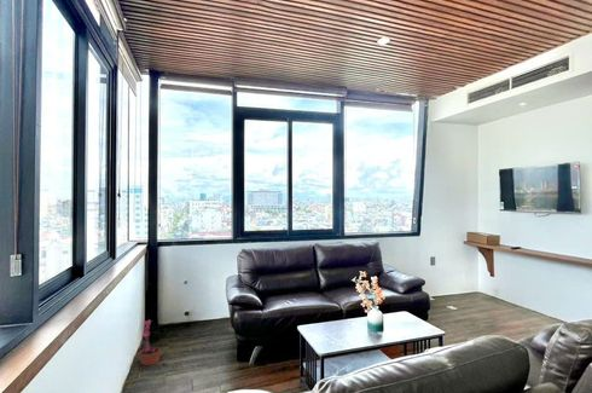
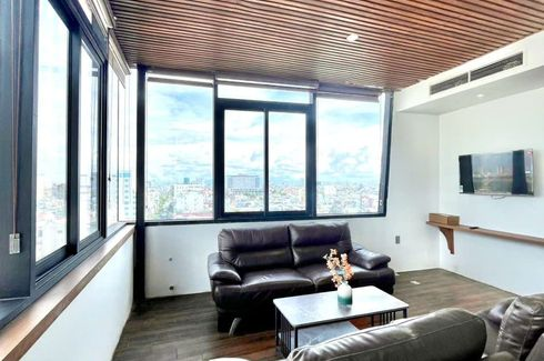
- potted plant (149, 342)
